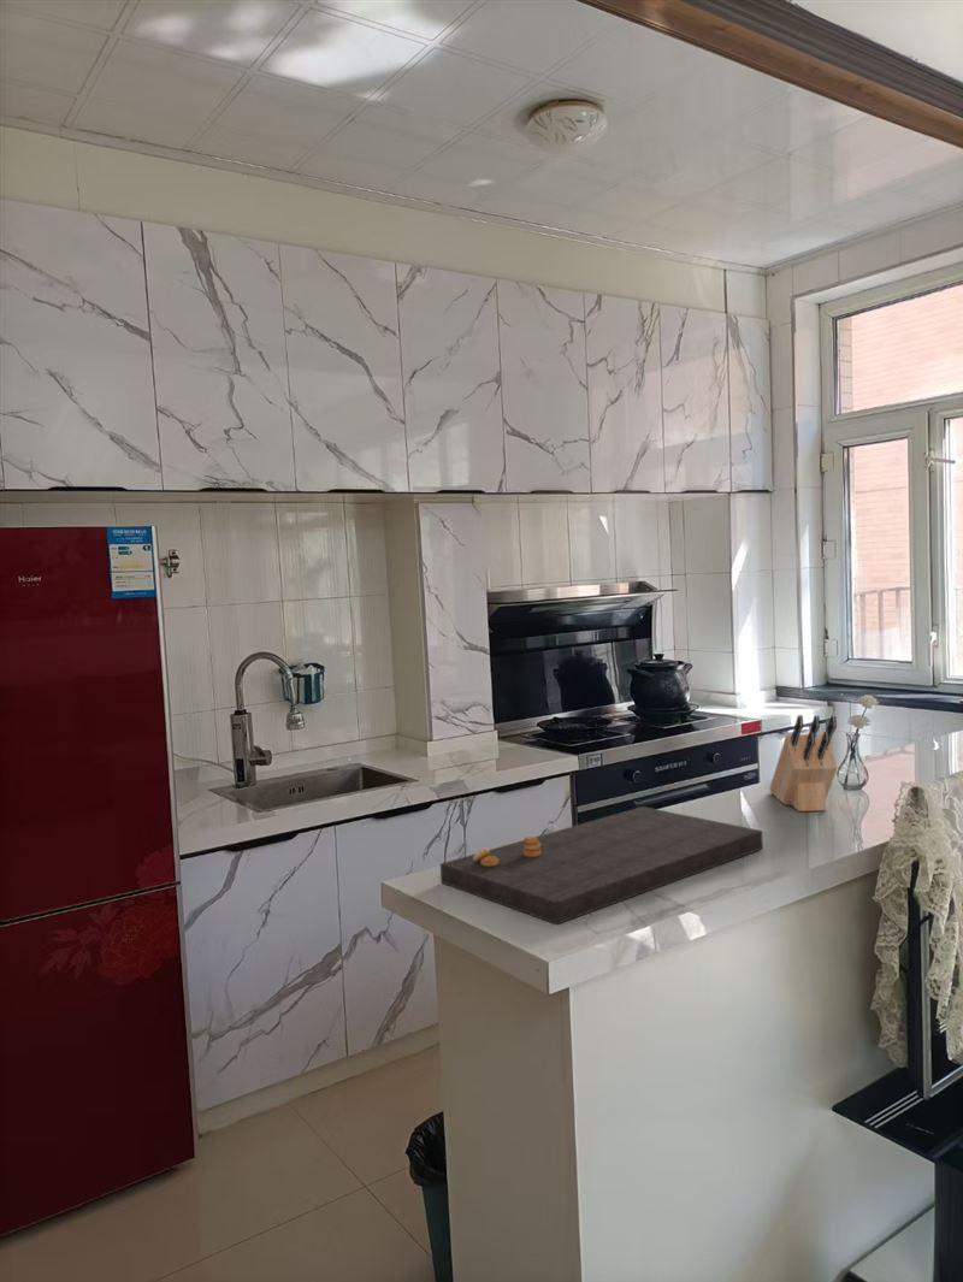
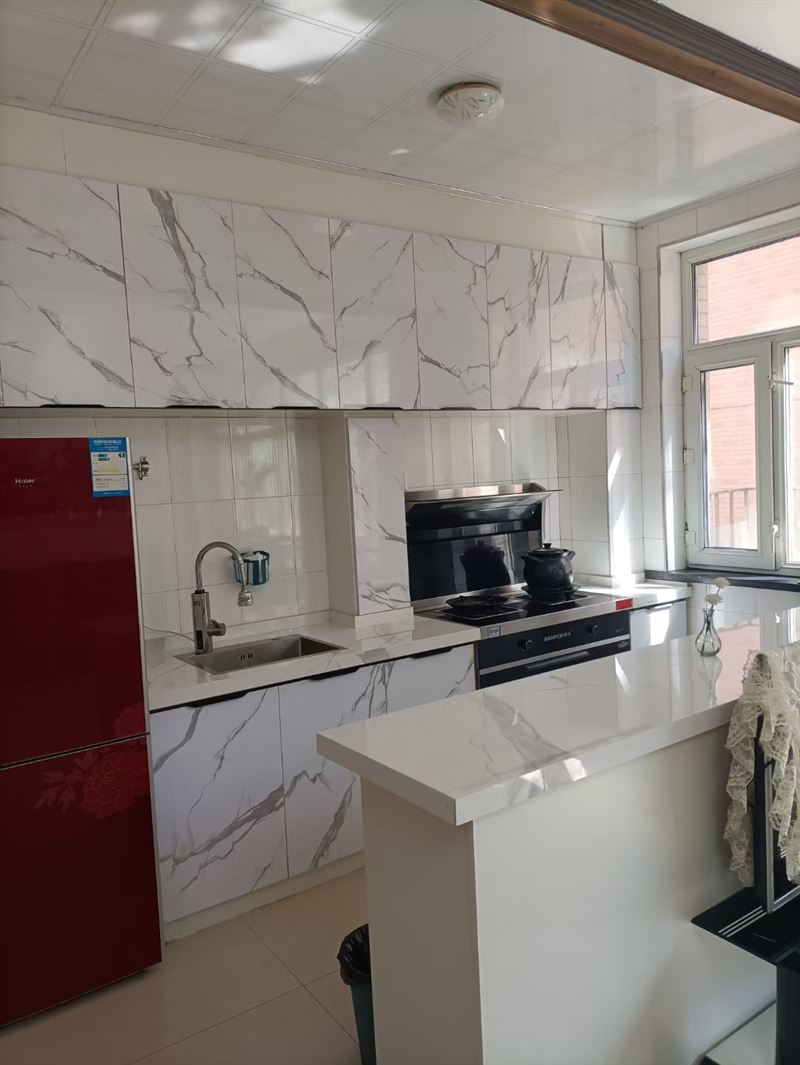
- knife block (803, 756)
- cutting board (605, 846)
